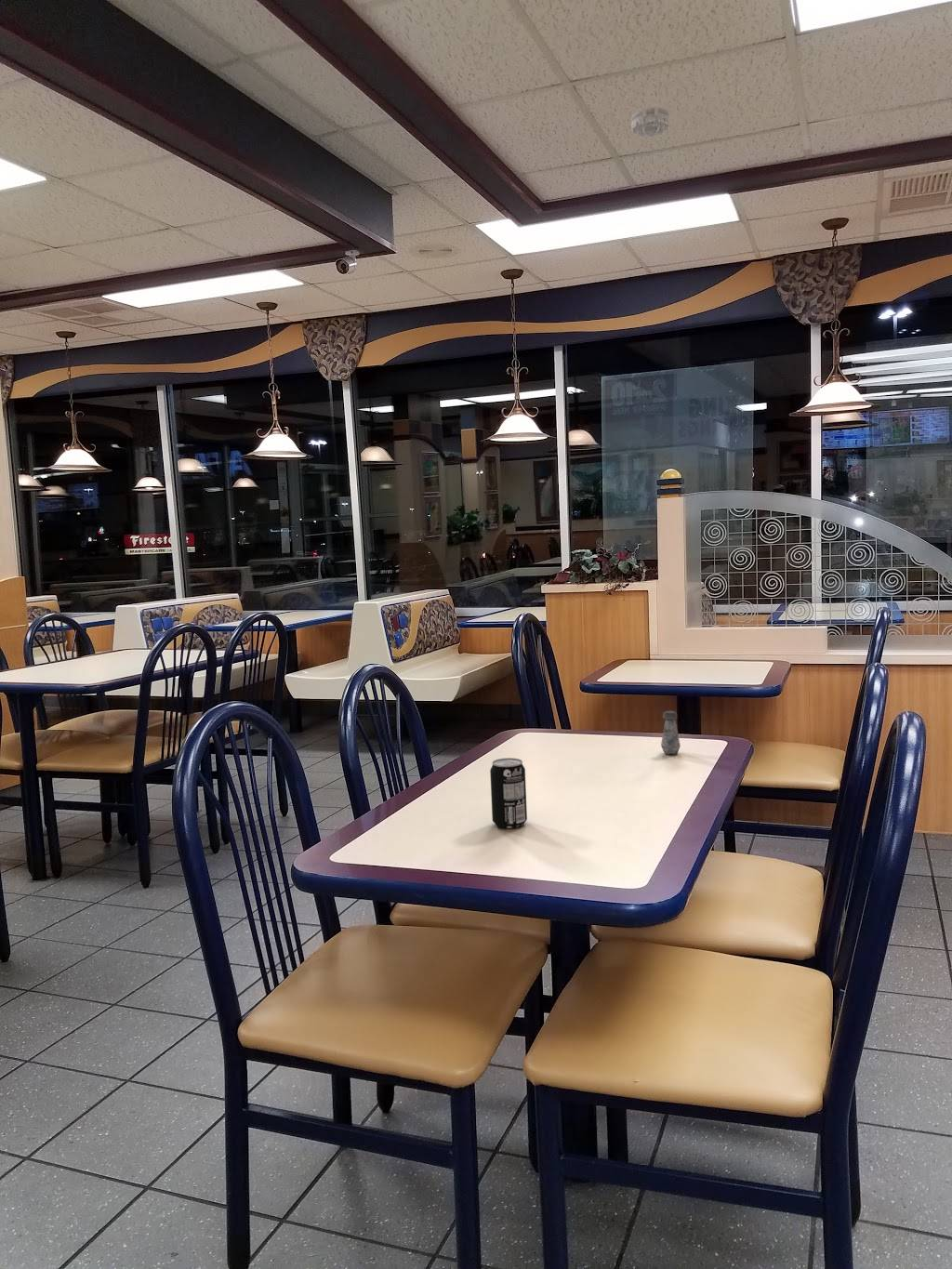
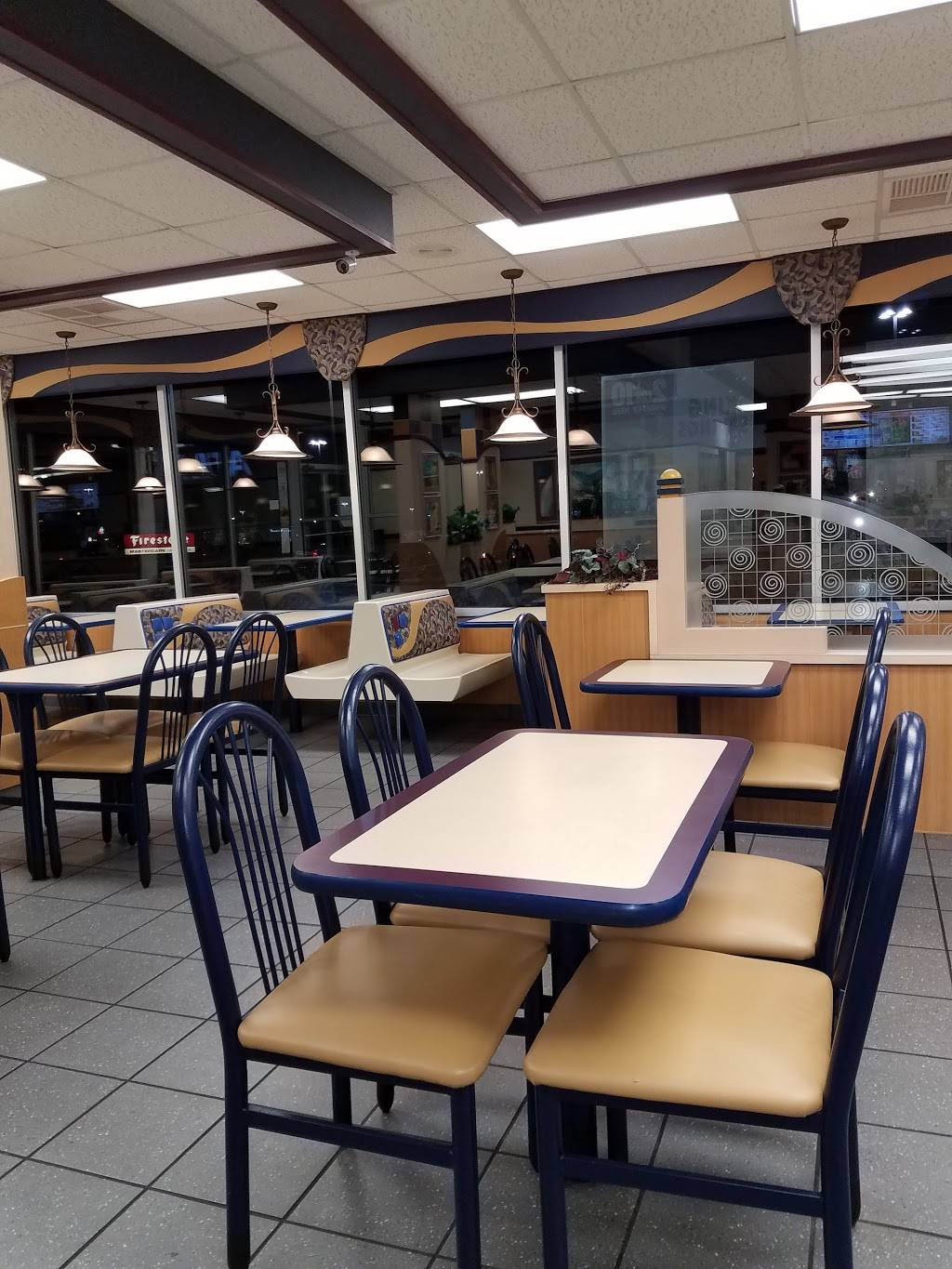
- salt shaker (670, 732)
- smoke detector (650, 121)
- beverage can (509, 792)
